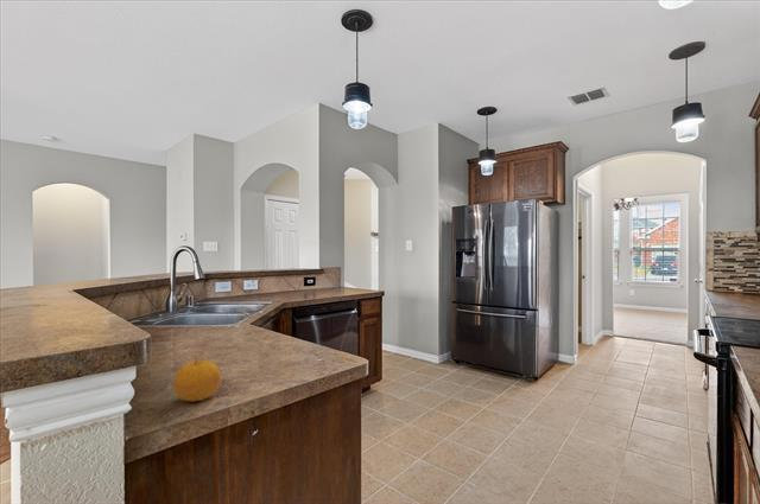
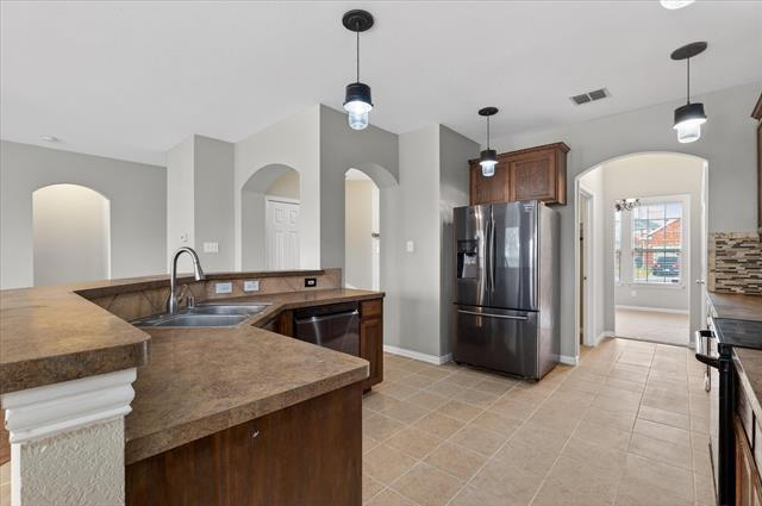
- fruit (197, 375)
